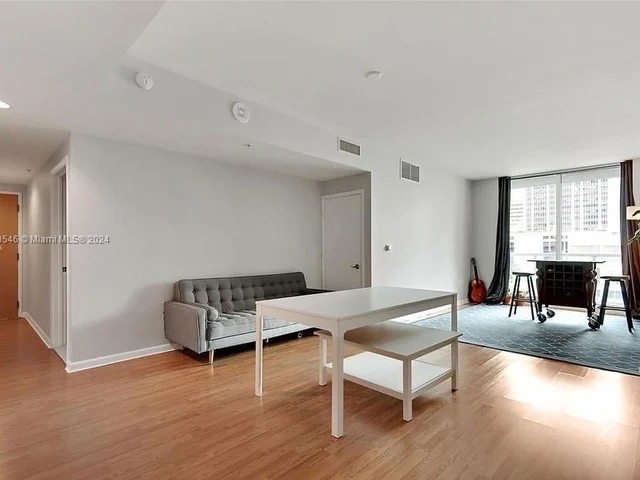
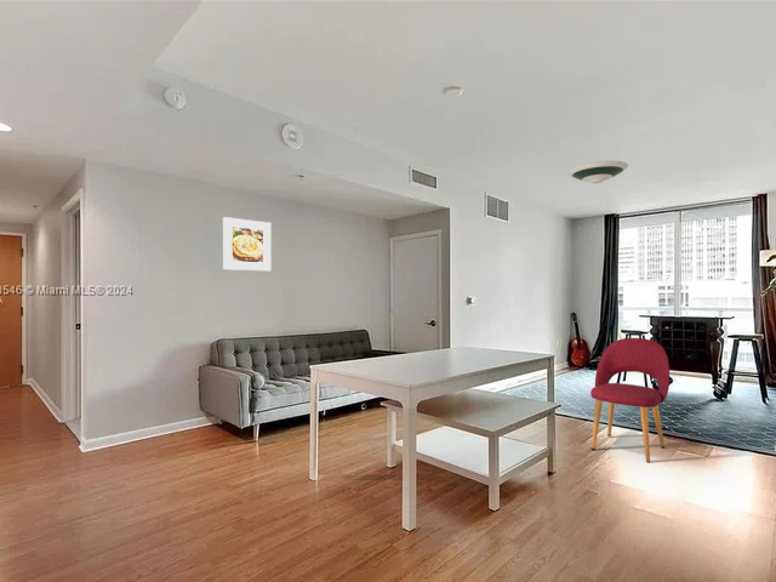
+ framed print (247, 245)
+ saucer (597, 175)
+ dining chair (628, 394)
